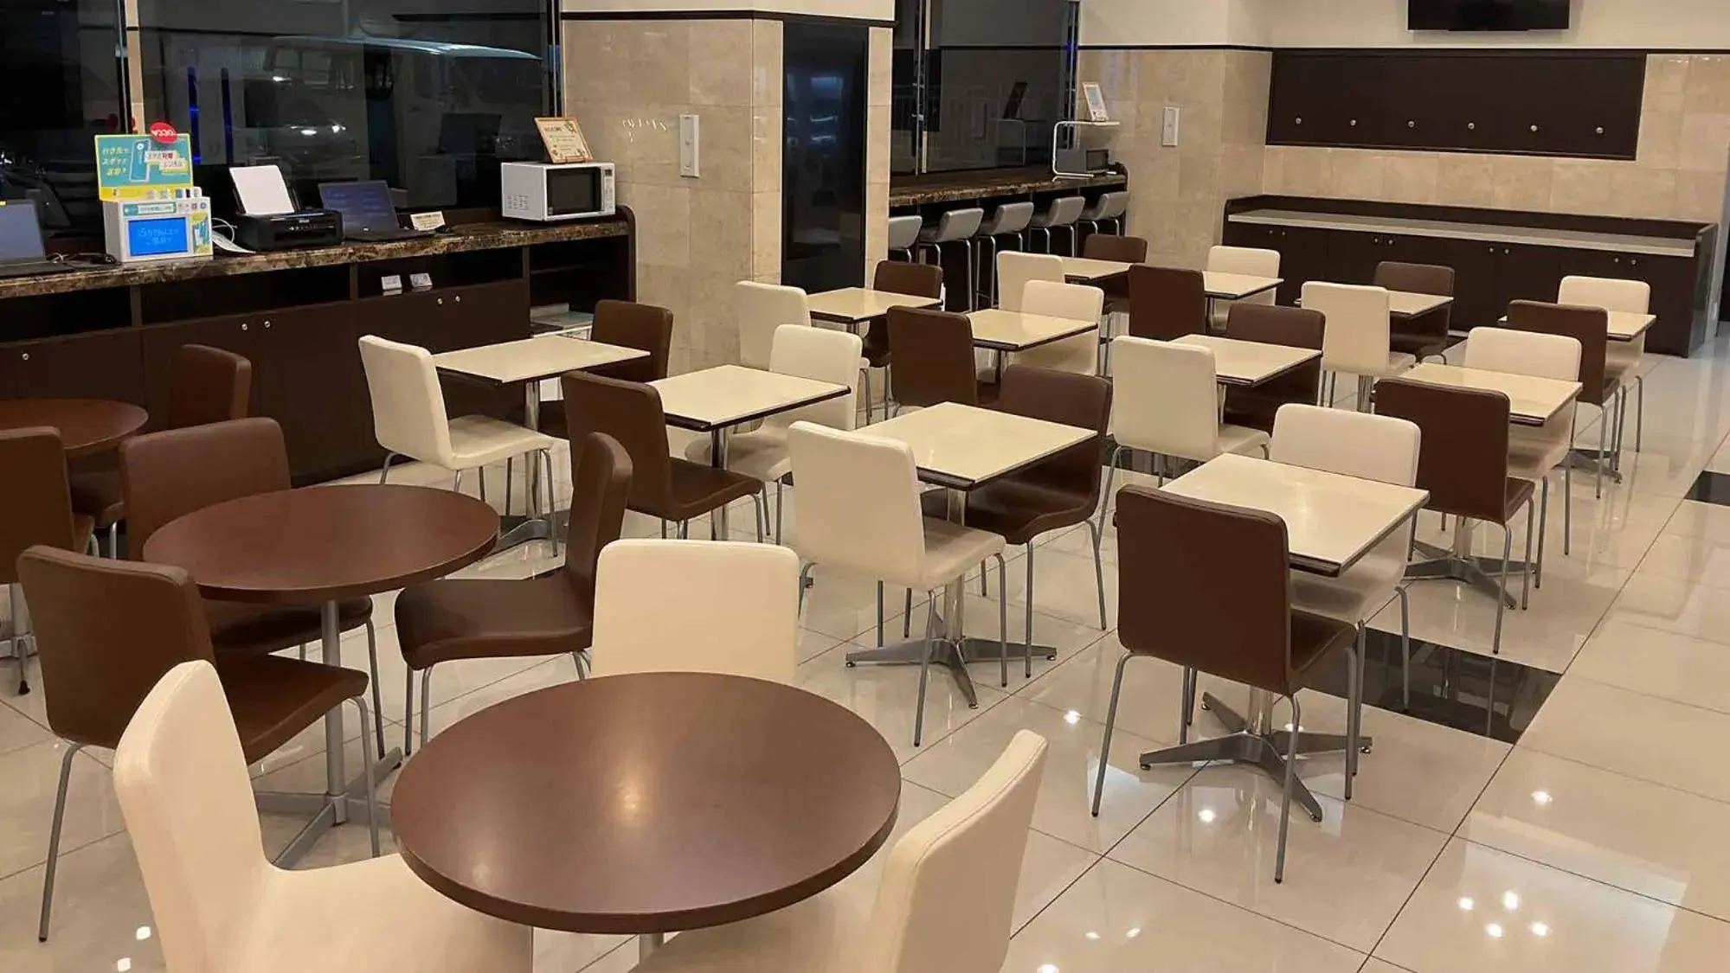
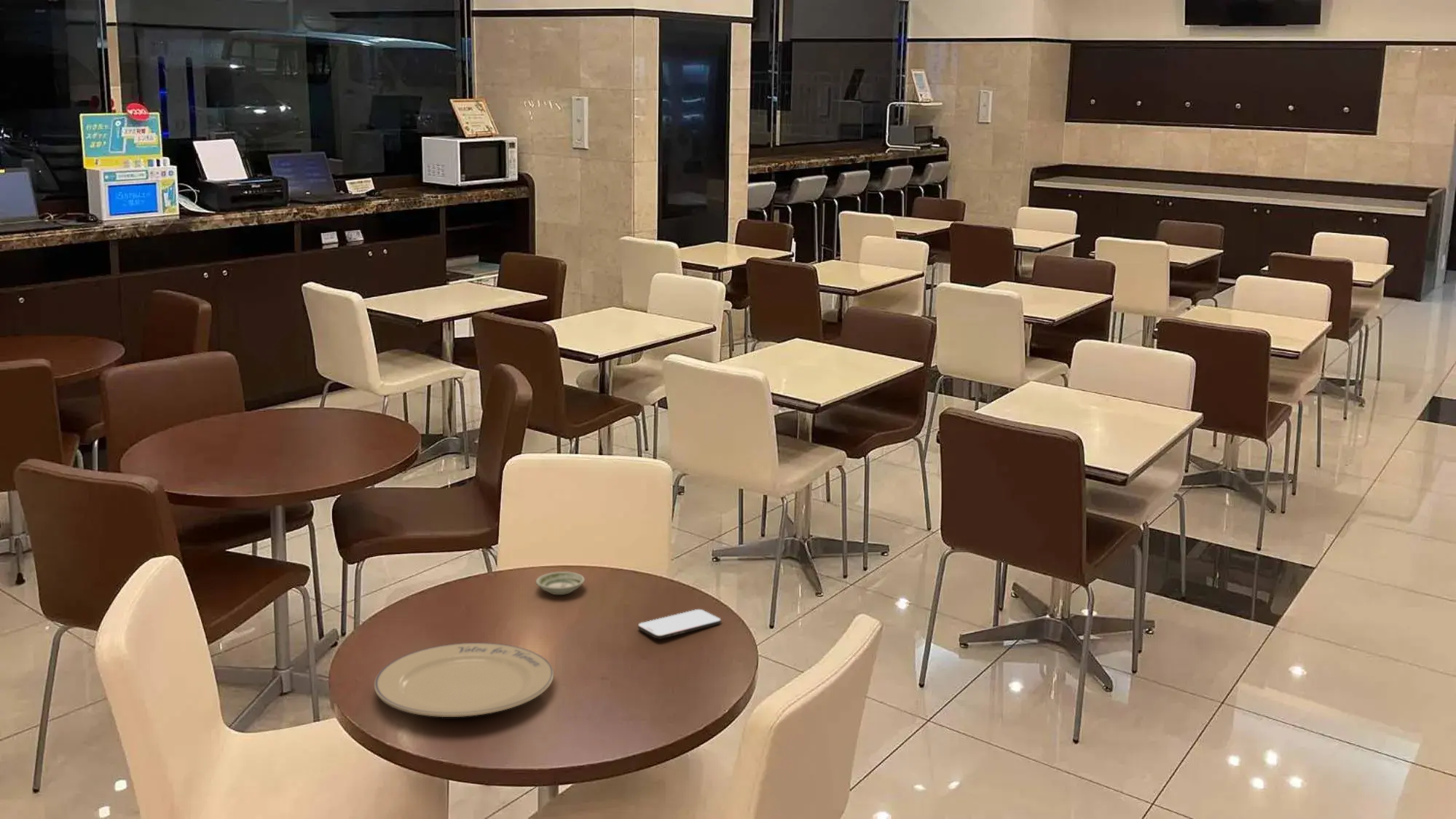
+ chinaware (465, 682)
+ smartphone (680, 623)
+ saucer (560, 585)
